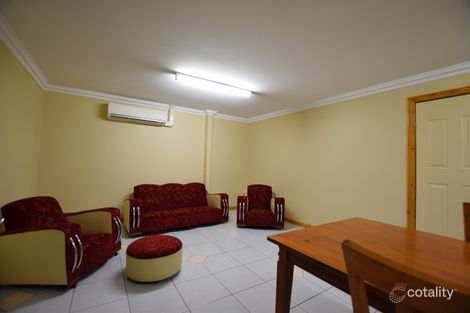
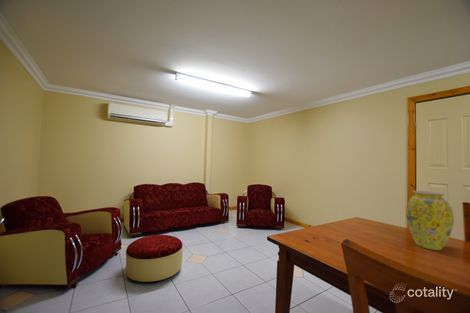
+ vase (428, 219)
